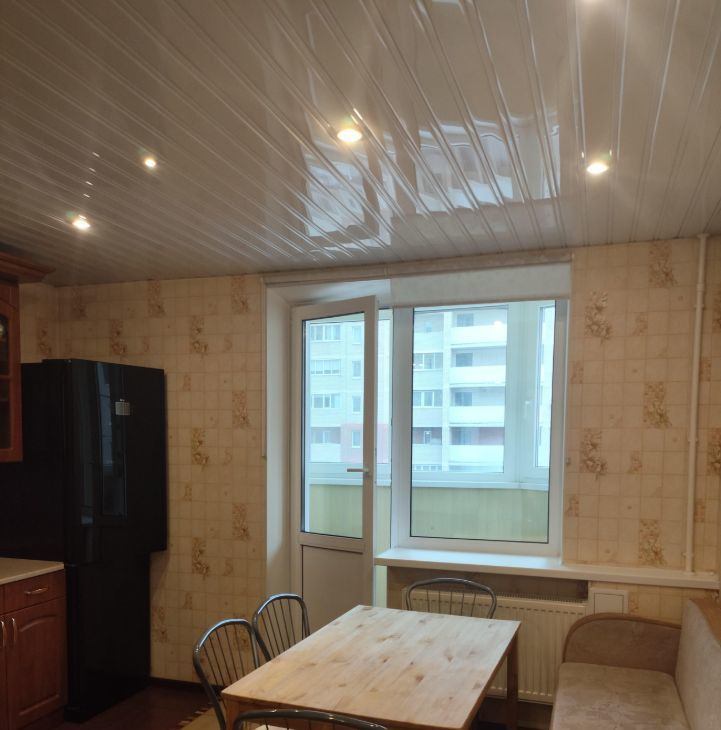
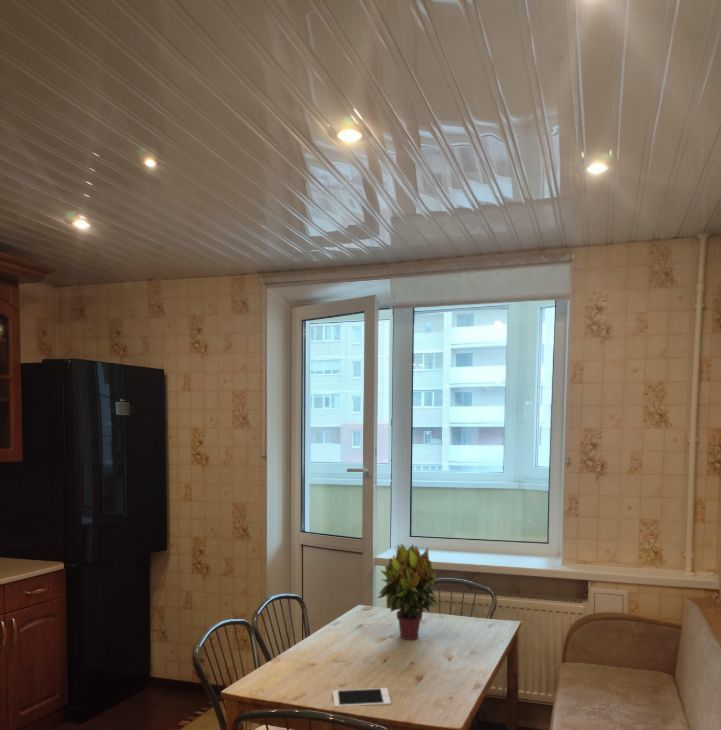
+ cell phone (361, 697)
+ potted plant (407, 590)
